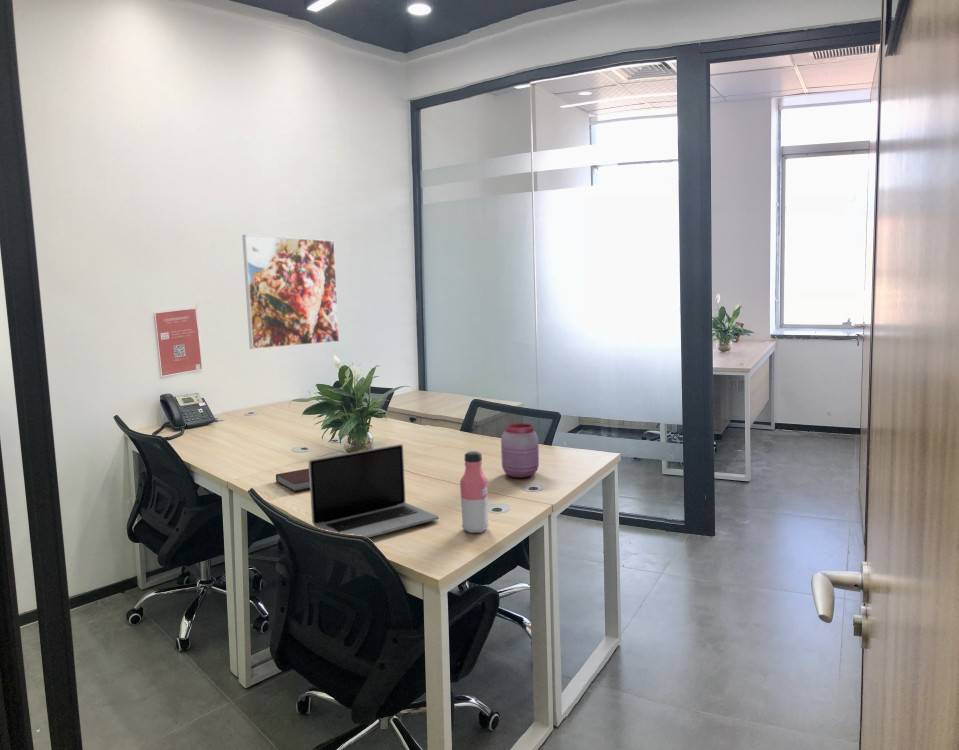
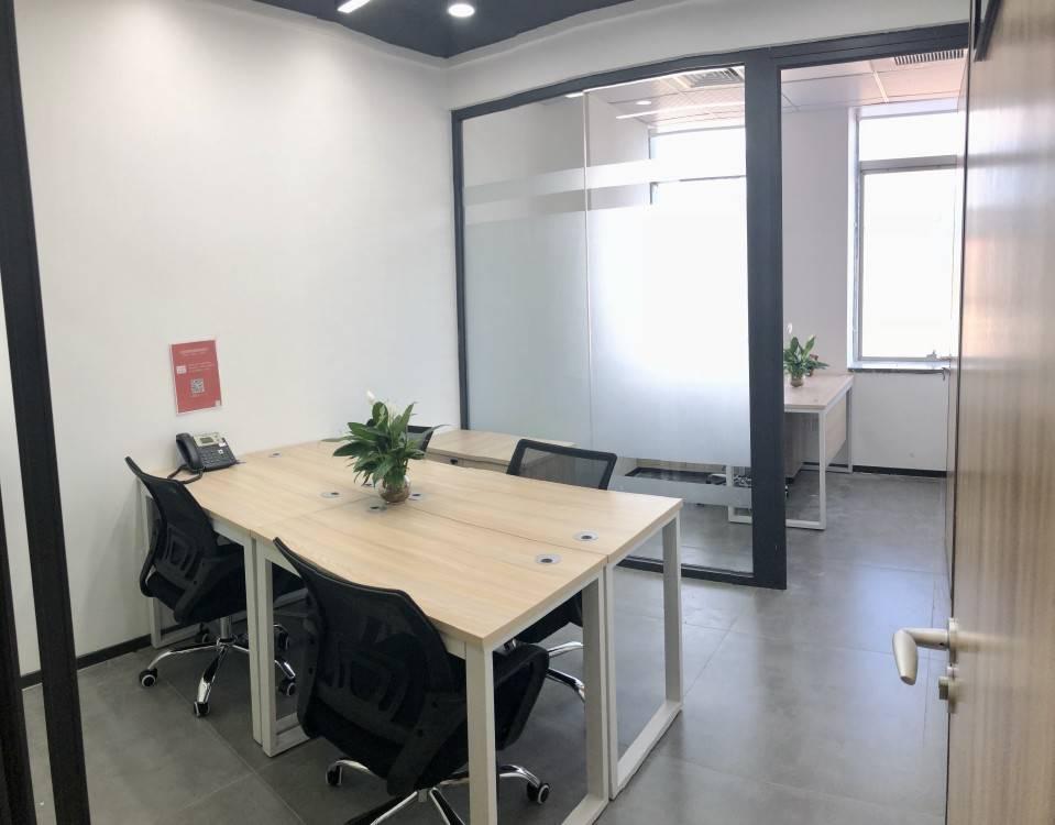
- notebook (309, 477)
- jar (519, 450)
- water bottle (474, 491)
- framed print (294, 292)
- laptop (374, 490)
